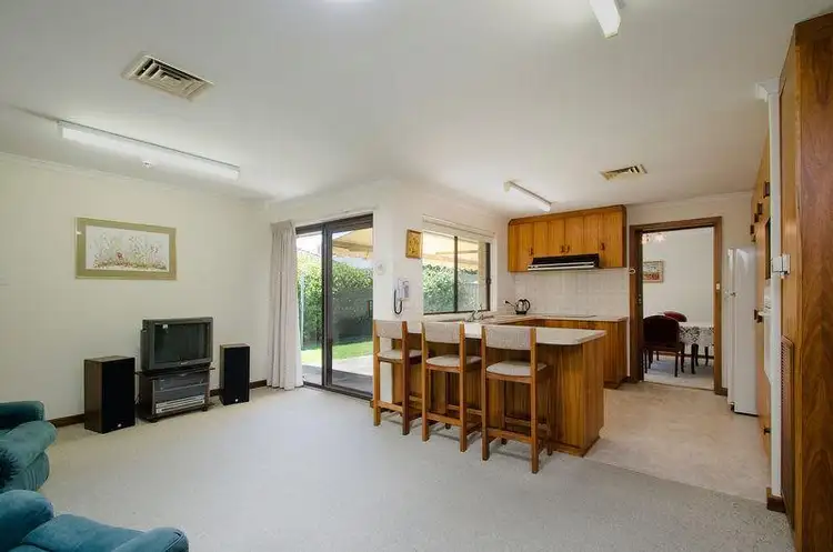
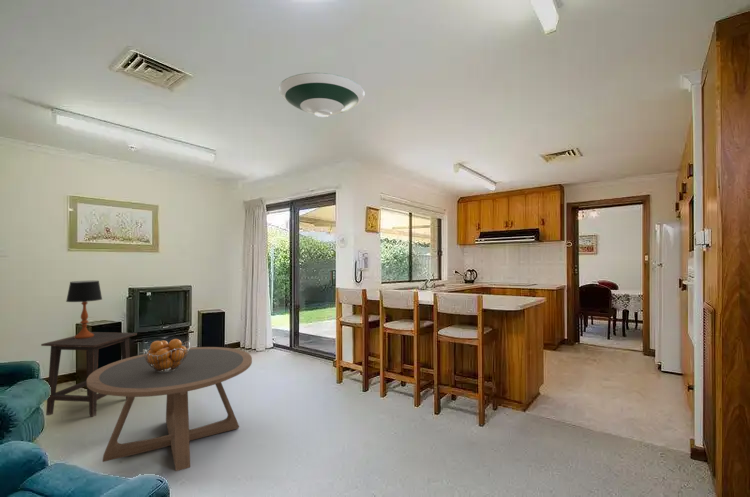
+ coffee table (176, 403)
+ fruit basket (167, 354)
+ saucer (322, 103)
+ side table (91, 372)
+ table lamp (84, 309)
